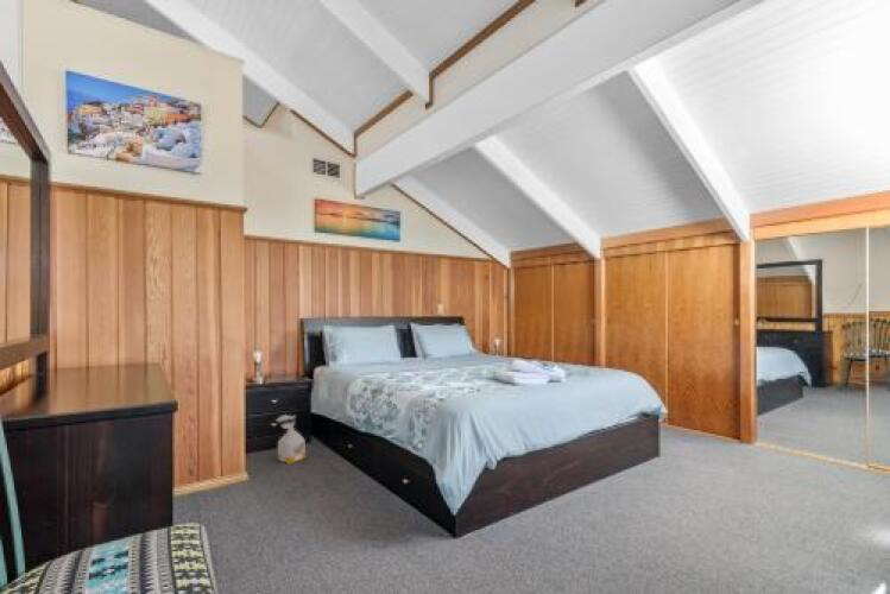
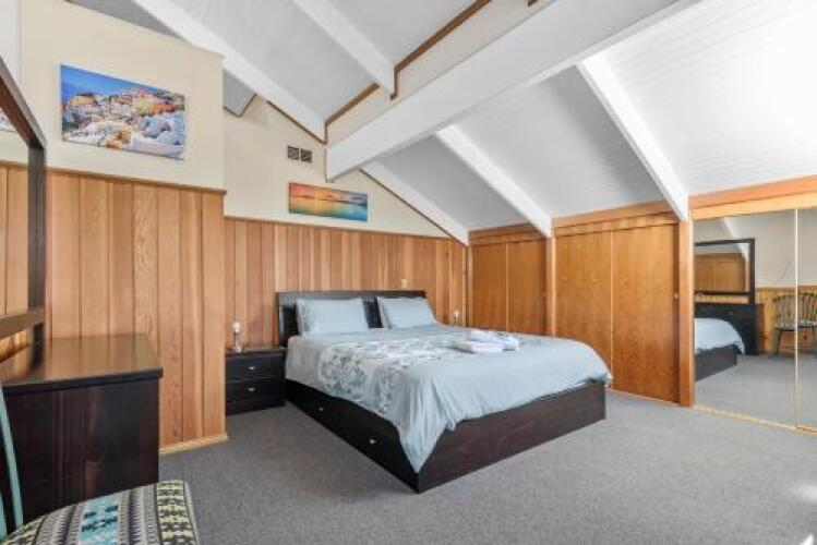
- bag (290, 436)
